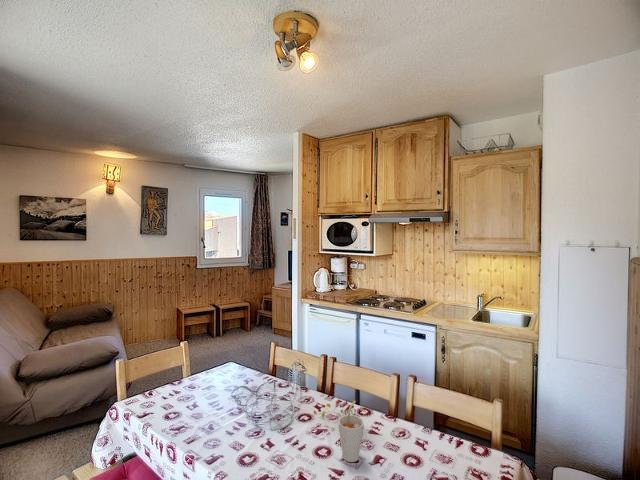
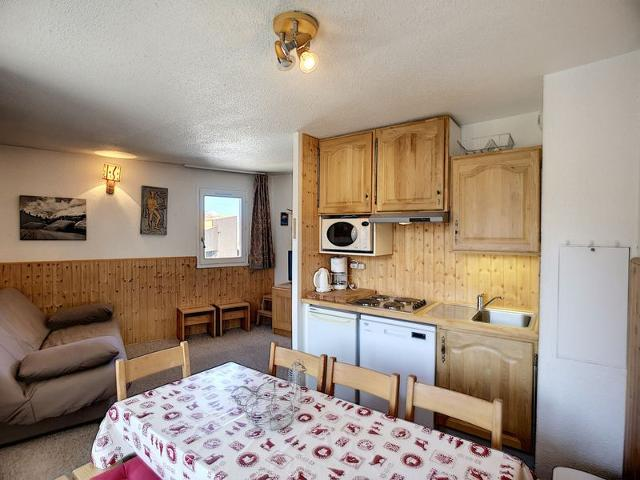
- teapot (335, 390)
- cup (352, 431)
